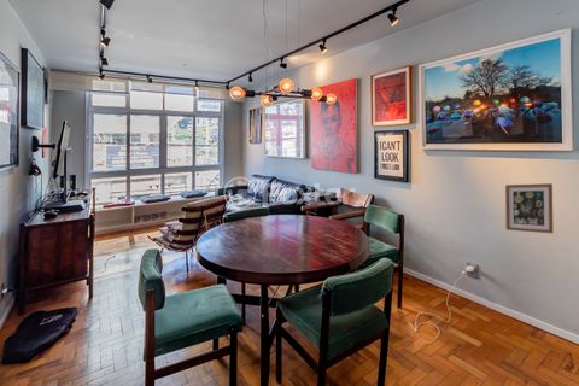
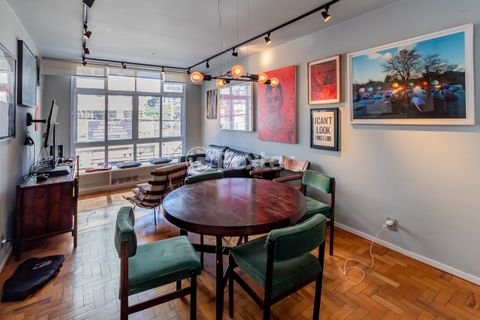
- wall art (527, 207)
